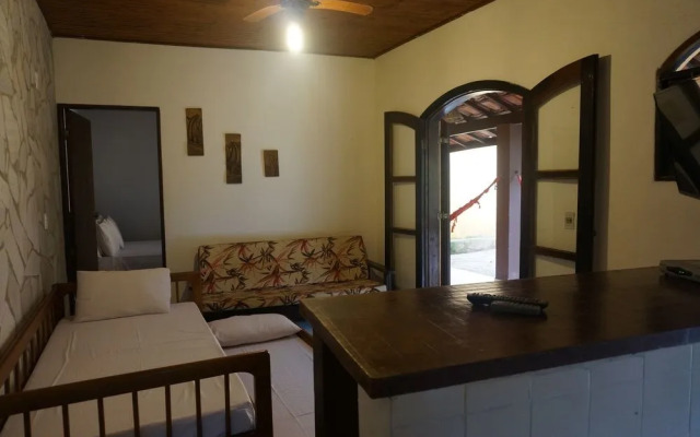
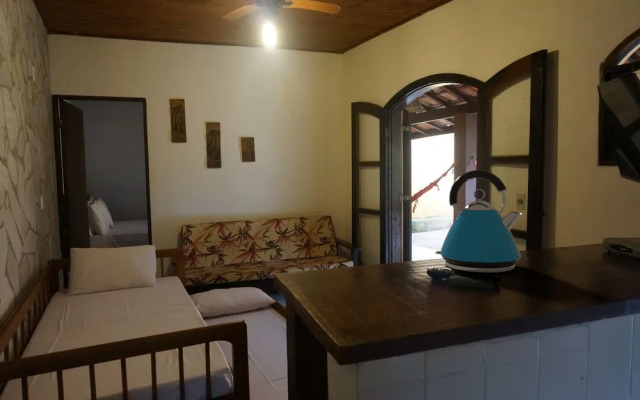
+ kettle (476, 217)
